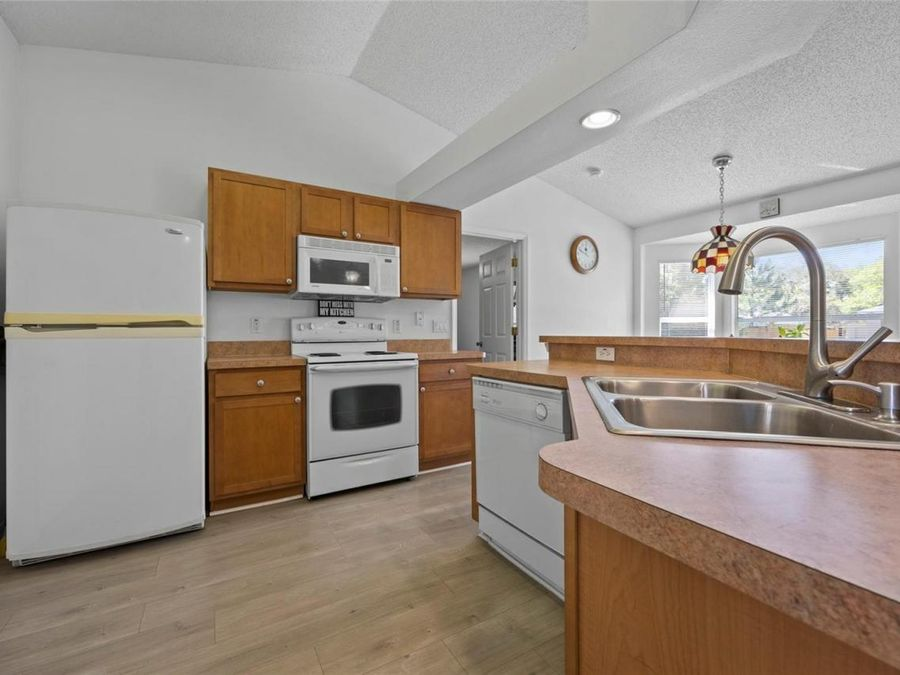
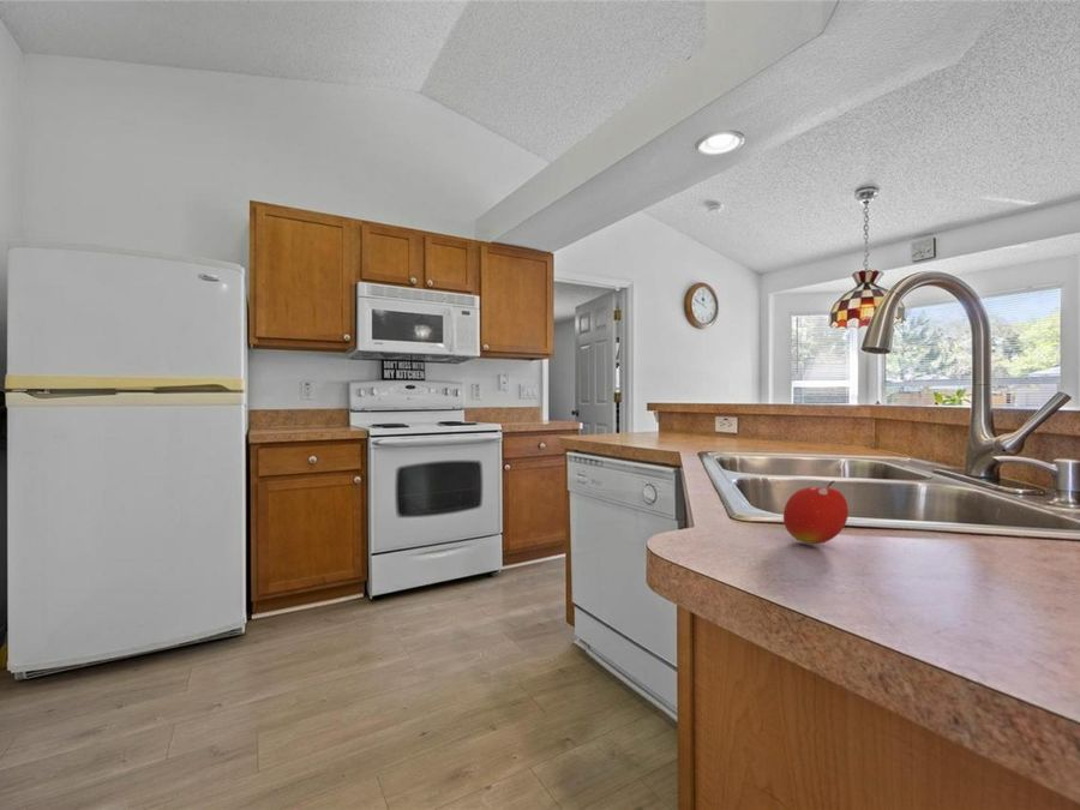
+ fruit (814, 511)
